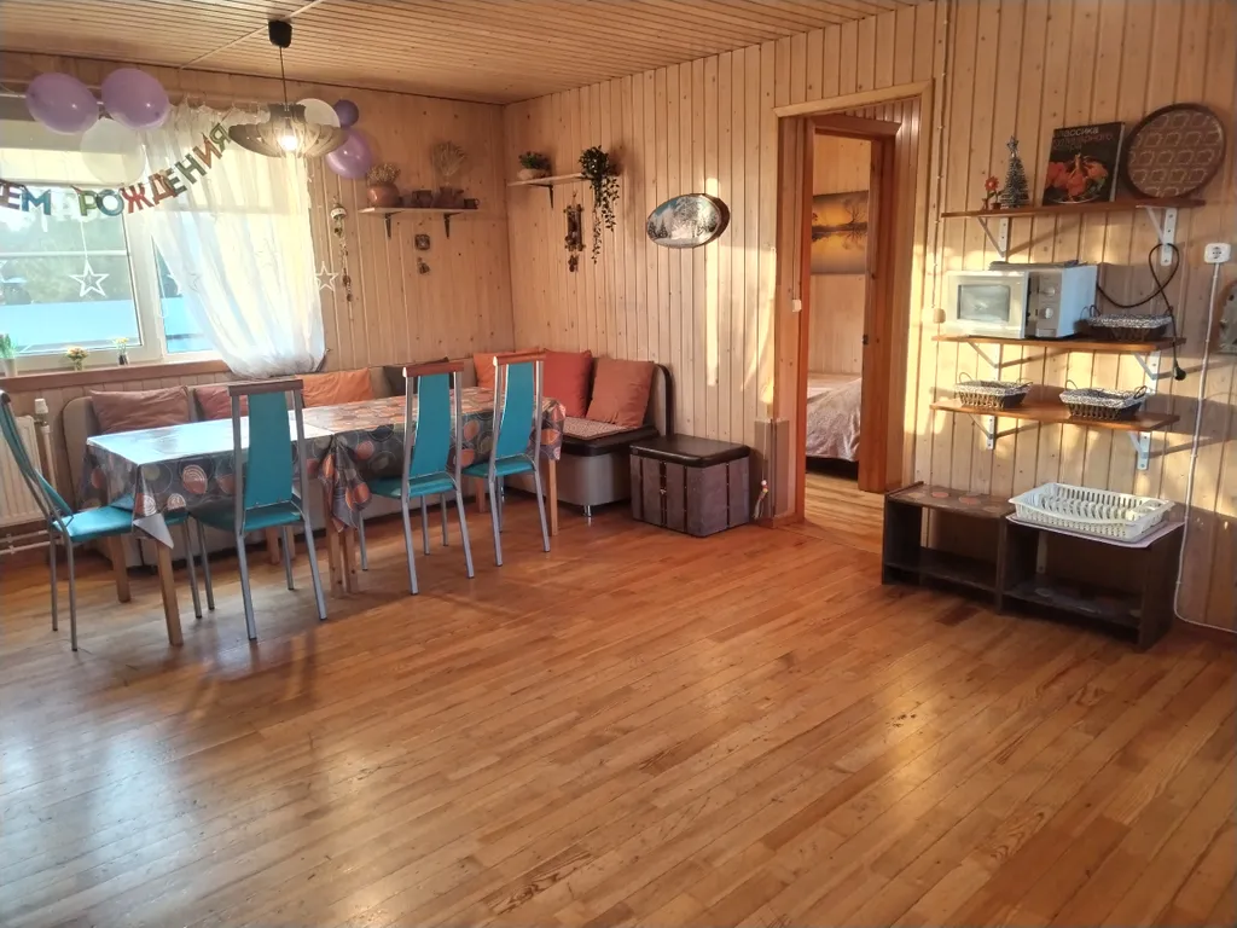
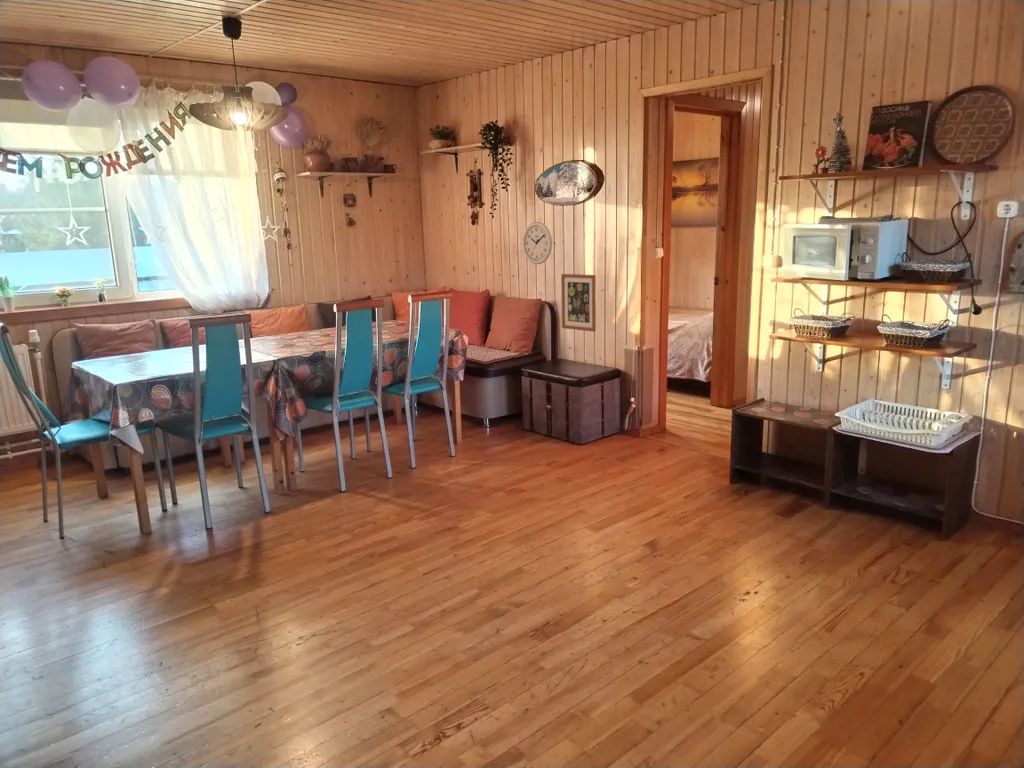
+ wall art (578, 302)
+ wall clock (536, 243)
